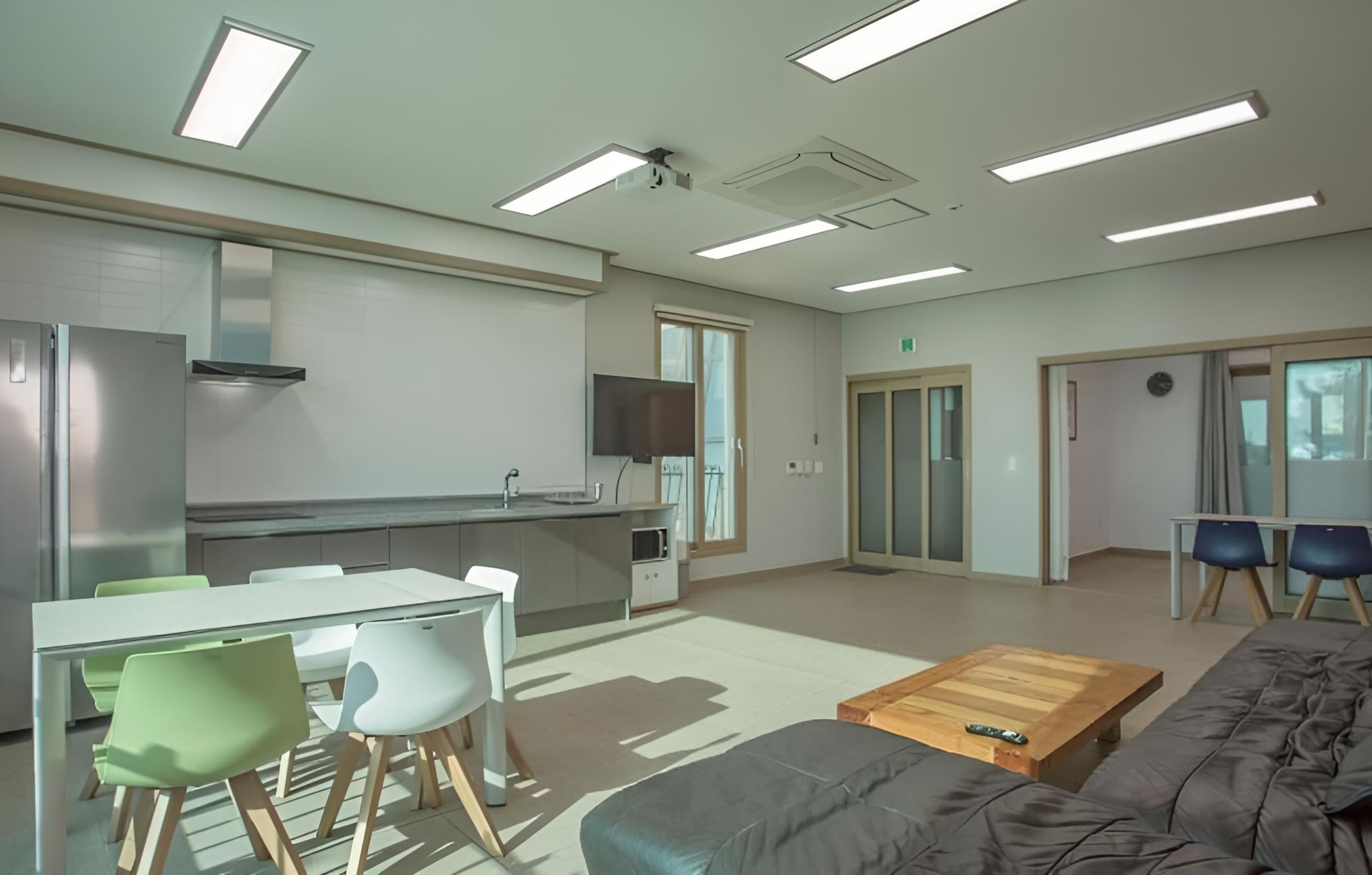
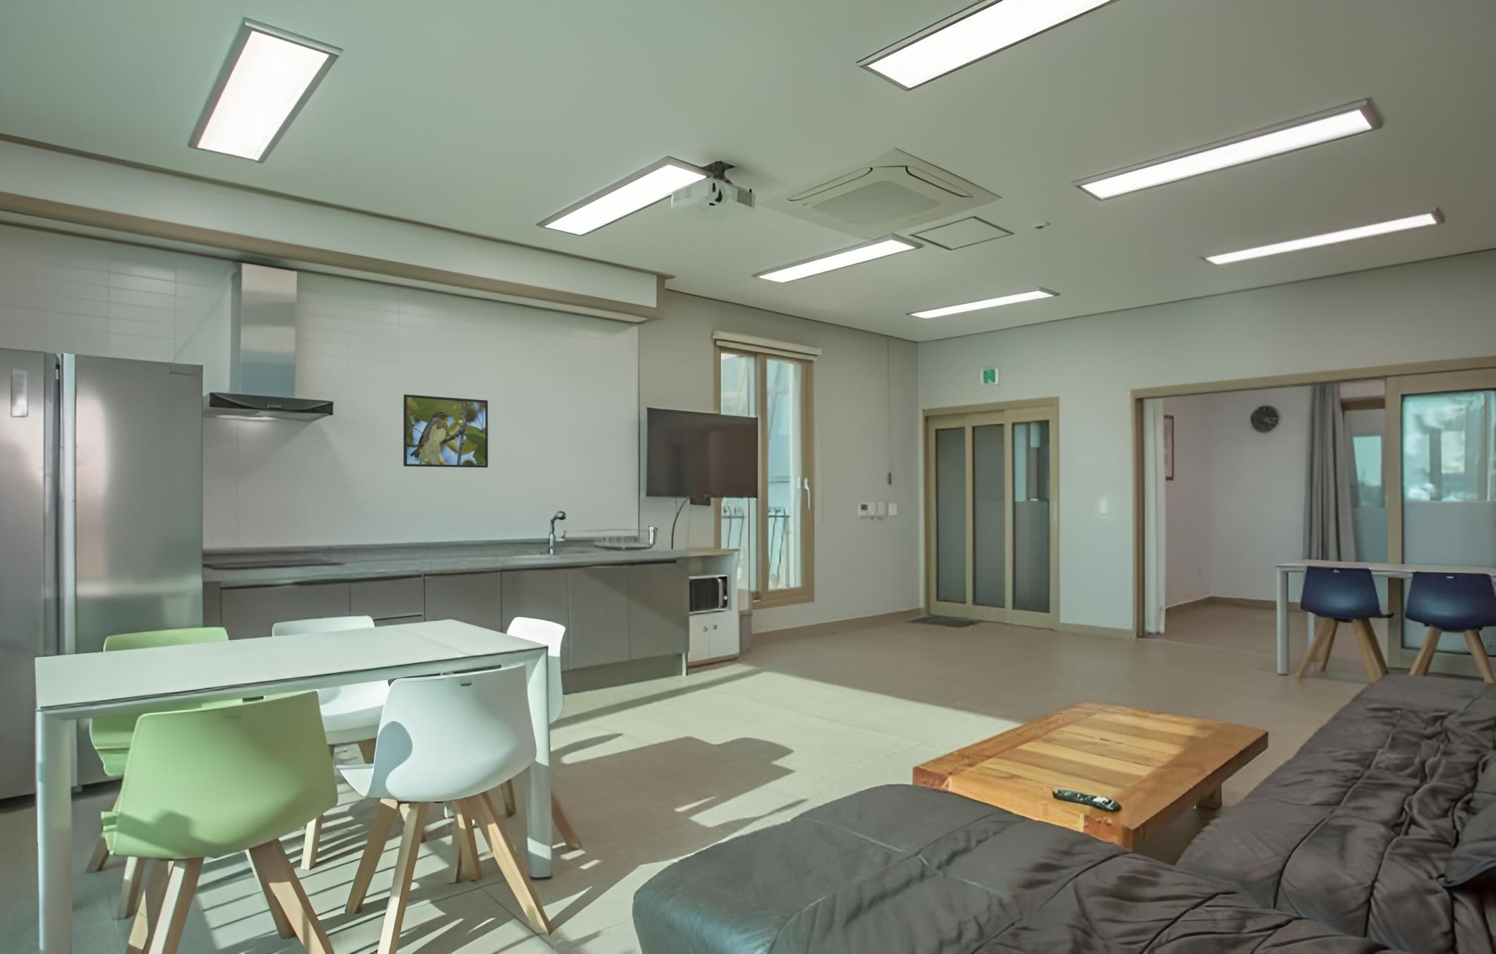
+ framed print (447, 432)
